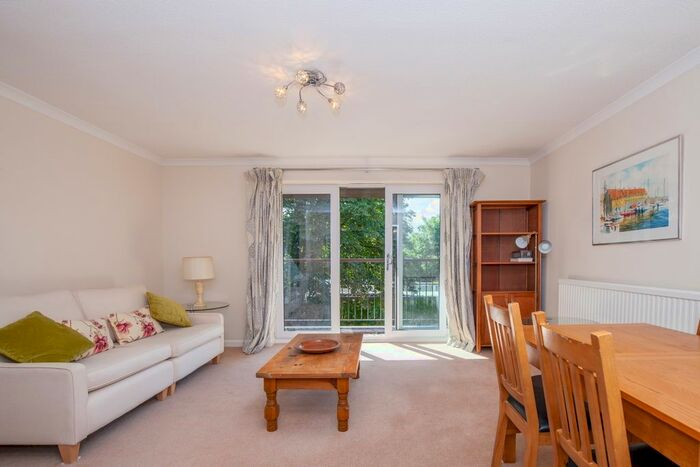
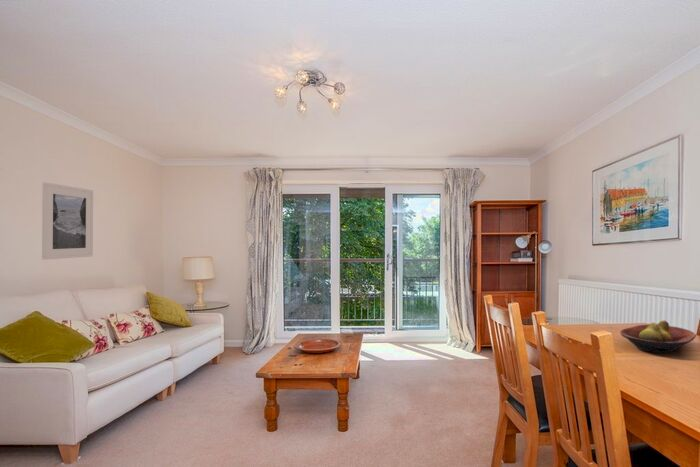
+ fruit bowl (657, 334)
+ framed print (69, 222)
